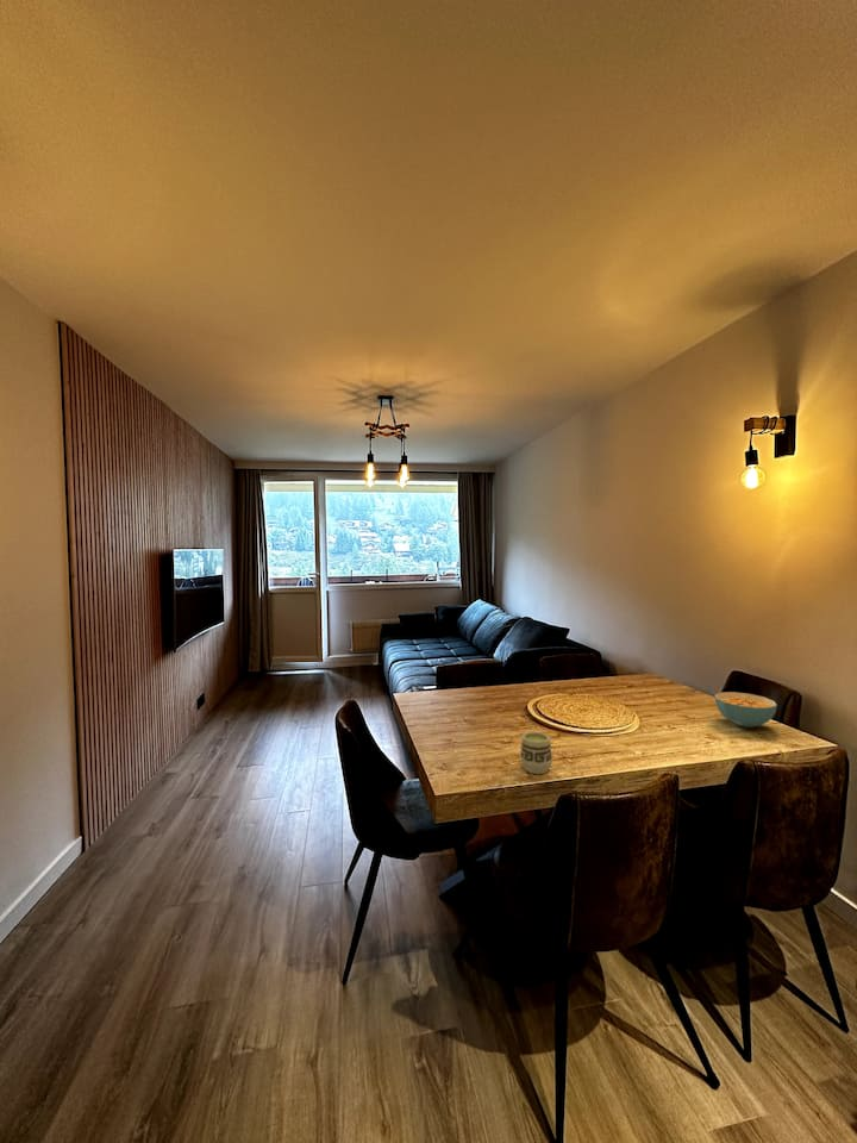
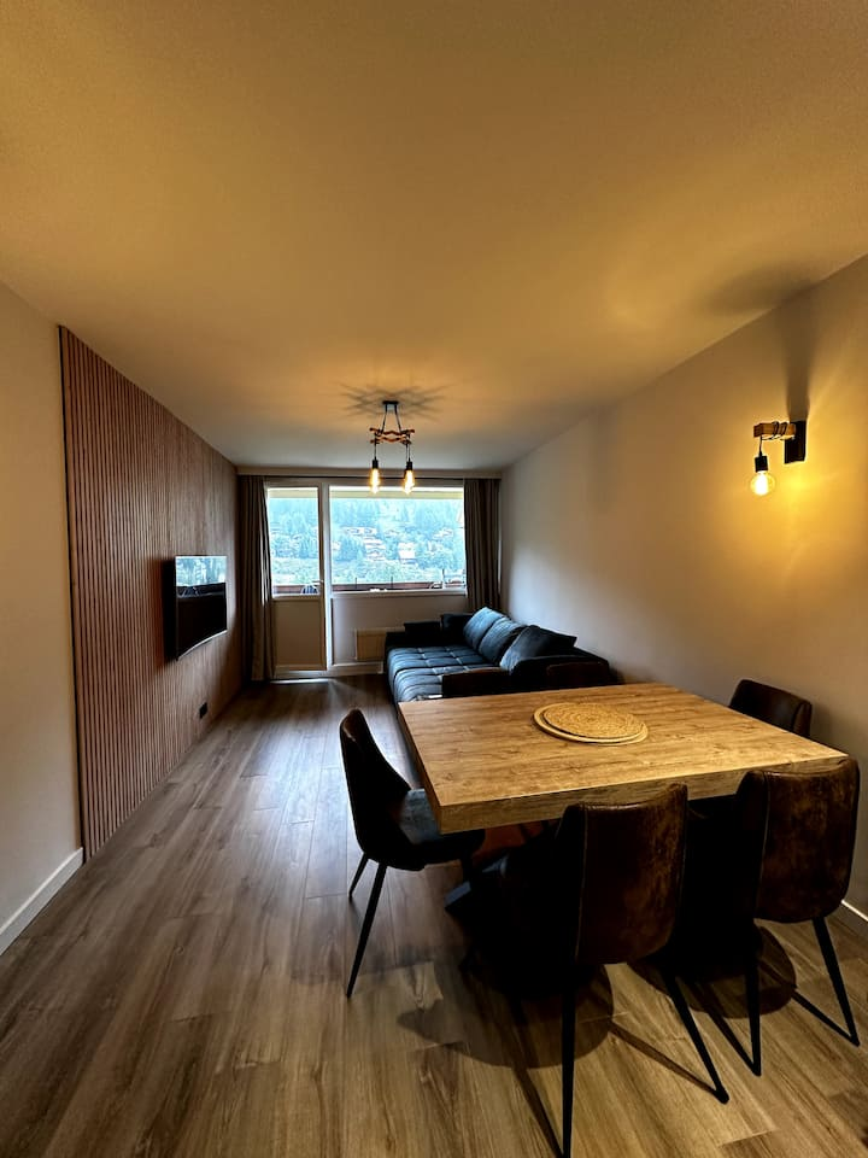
- cup (536, 752)
- cereal bowl (744, 712)
